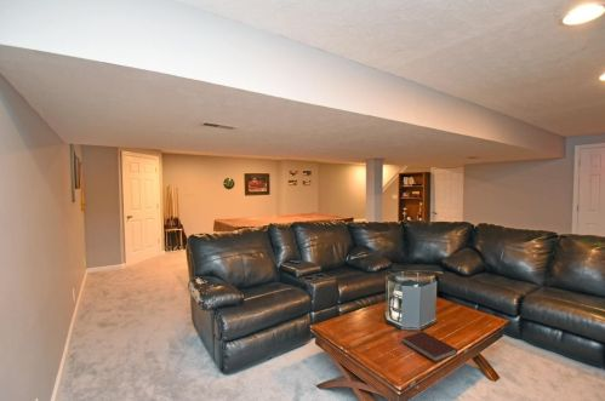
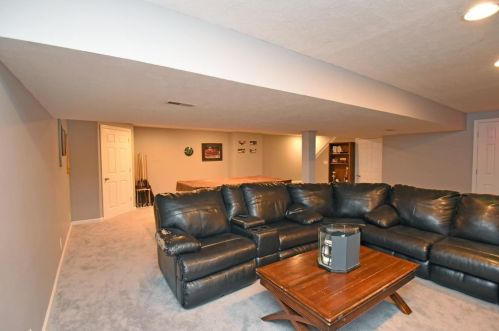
- notebook (428, 345)
